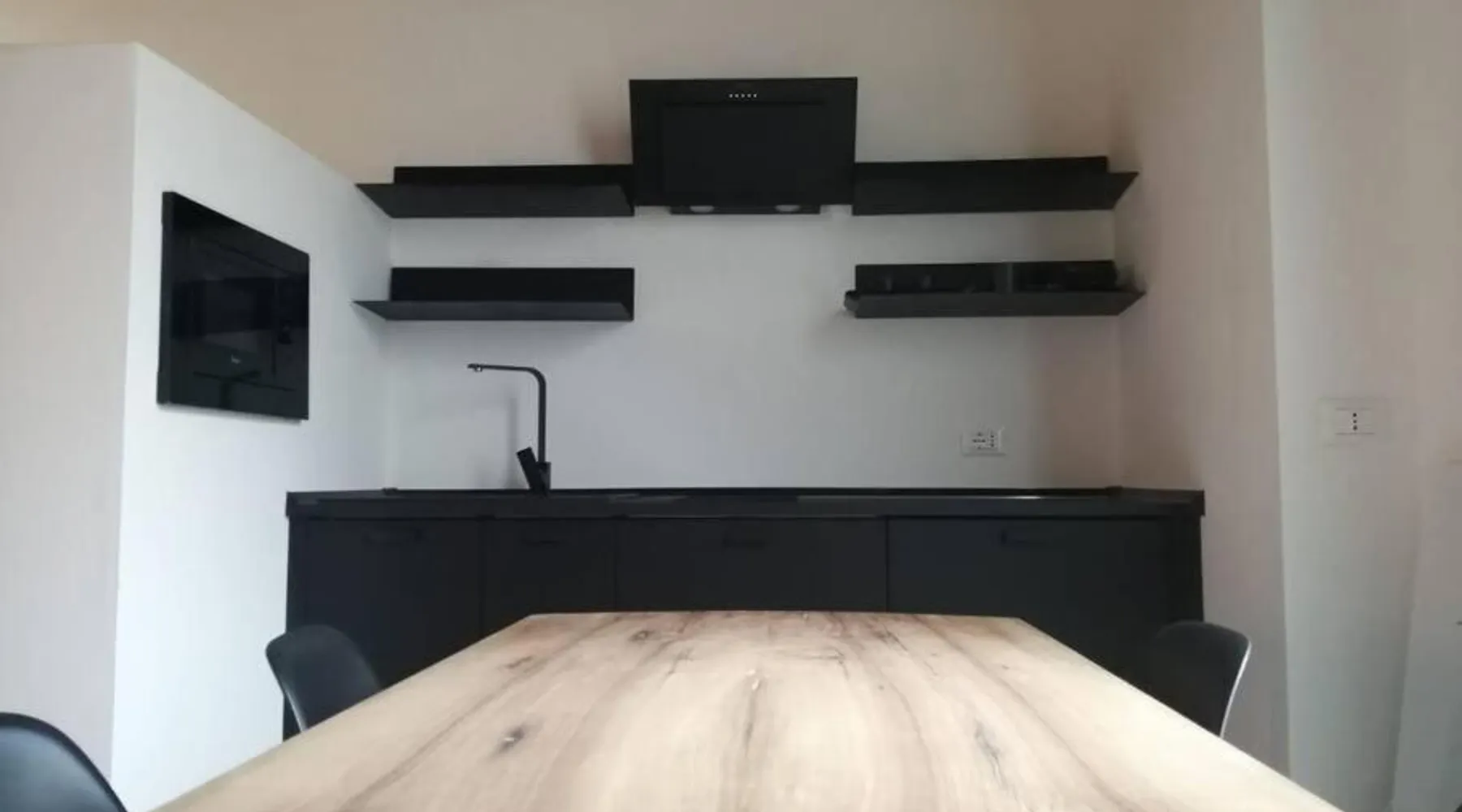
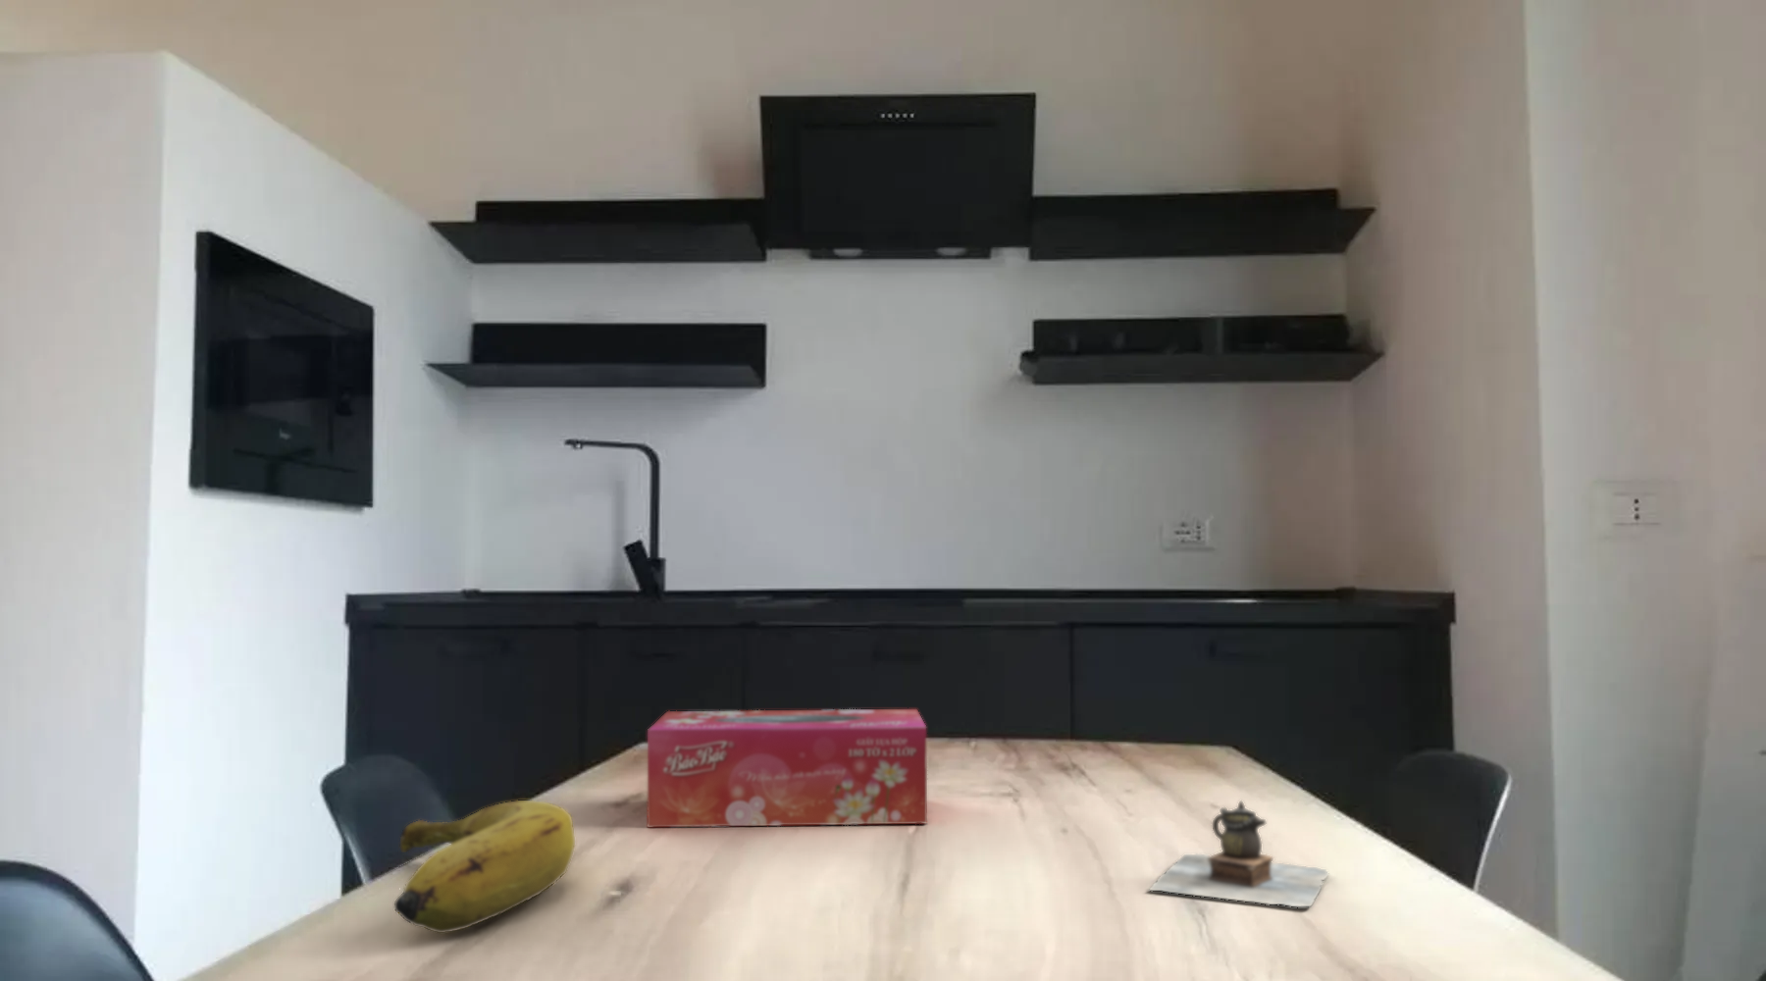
+ tissue box (790, 765)
+ teapot (1241, 841)
+ banana (445, 853)
